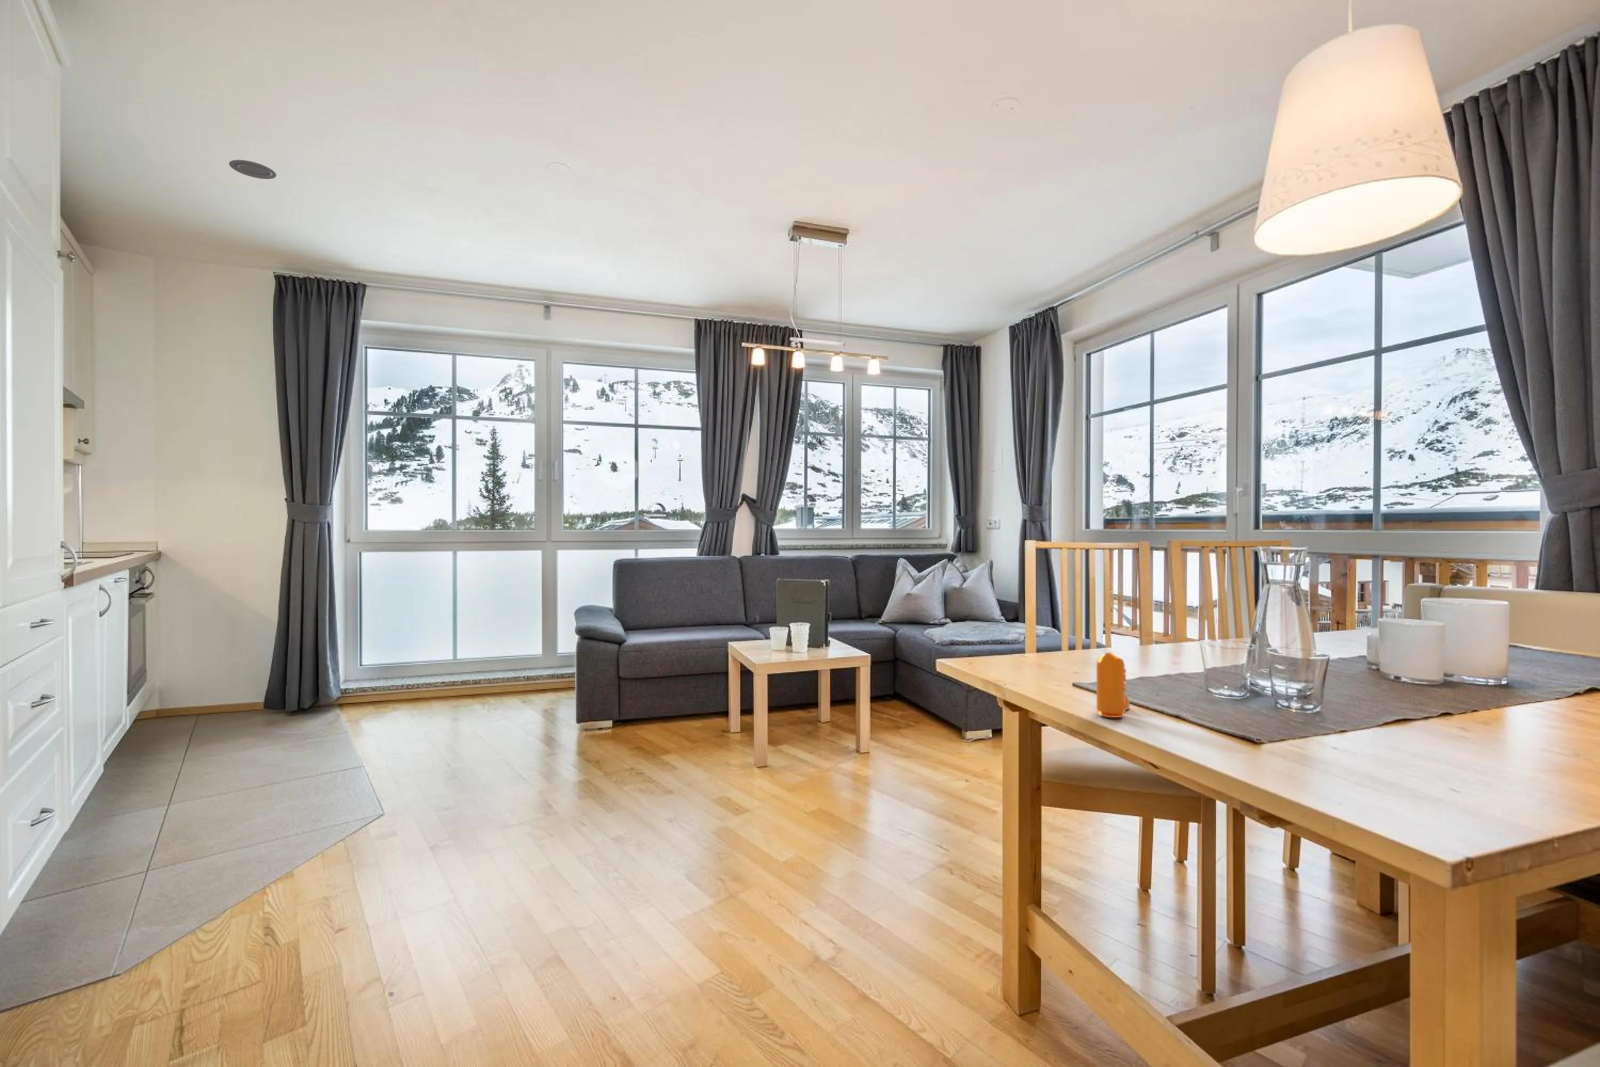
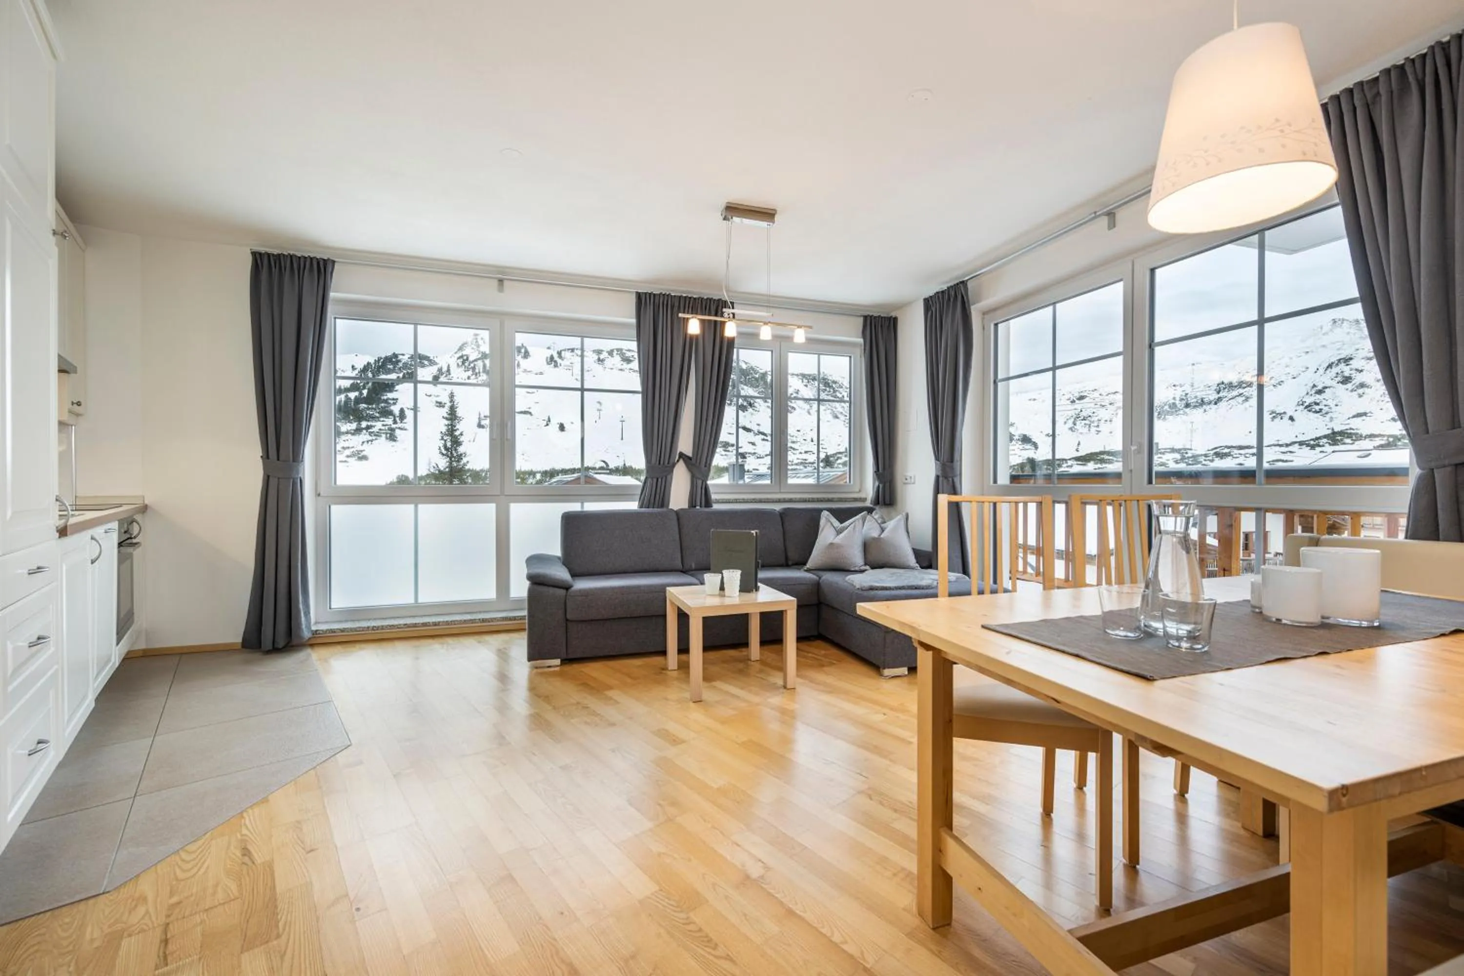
- pepper shaker (1113, 680)
- recessed light (252, 167)
